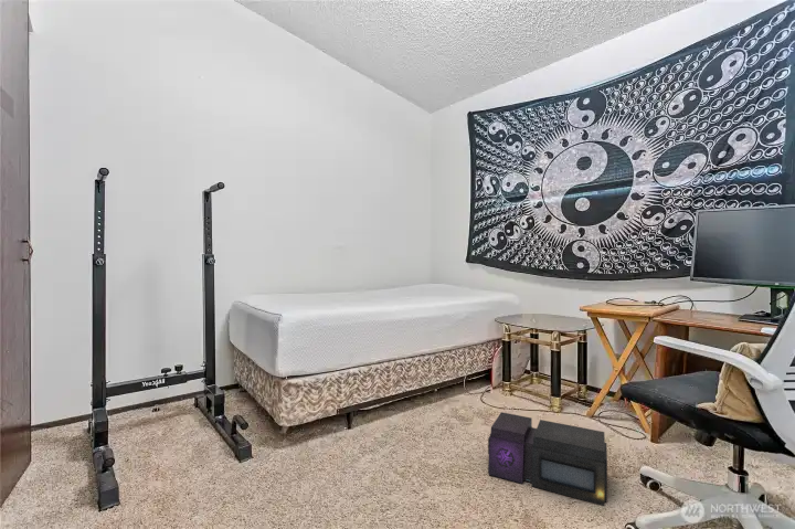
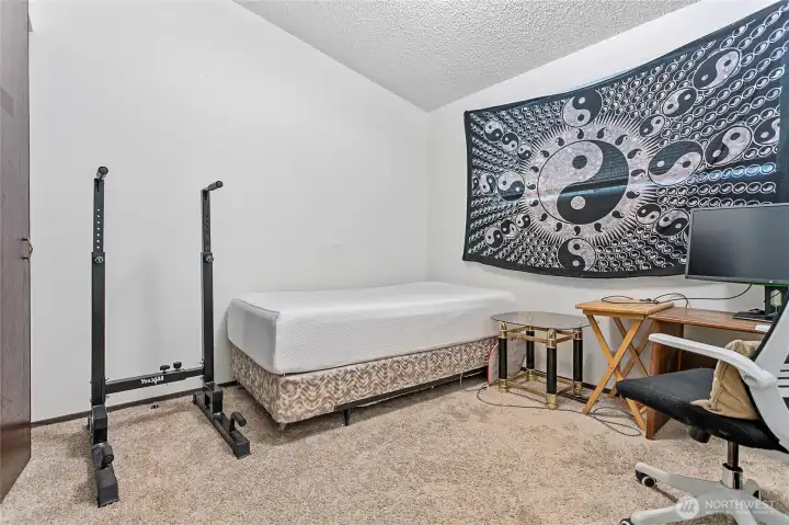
- air purifier (544, 452)
